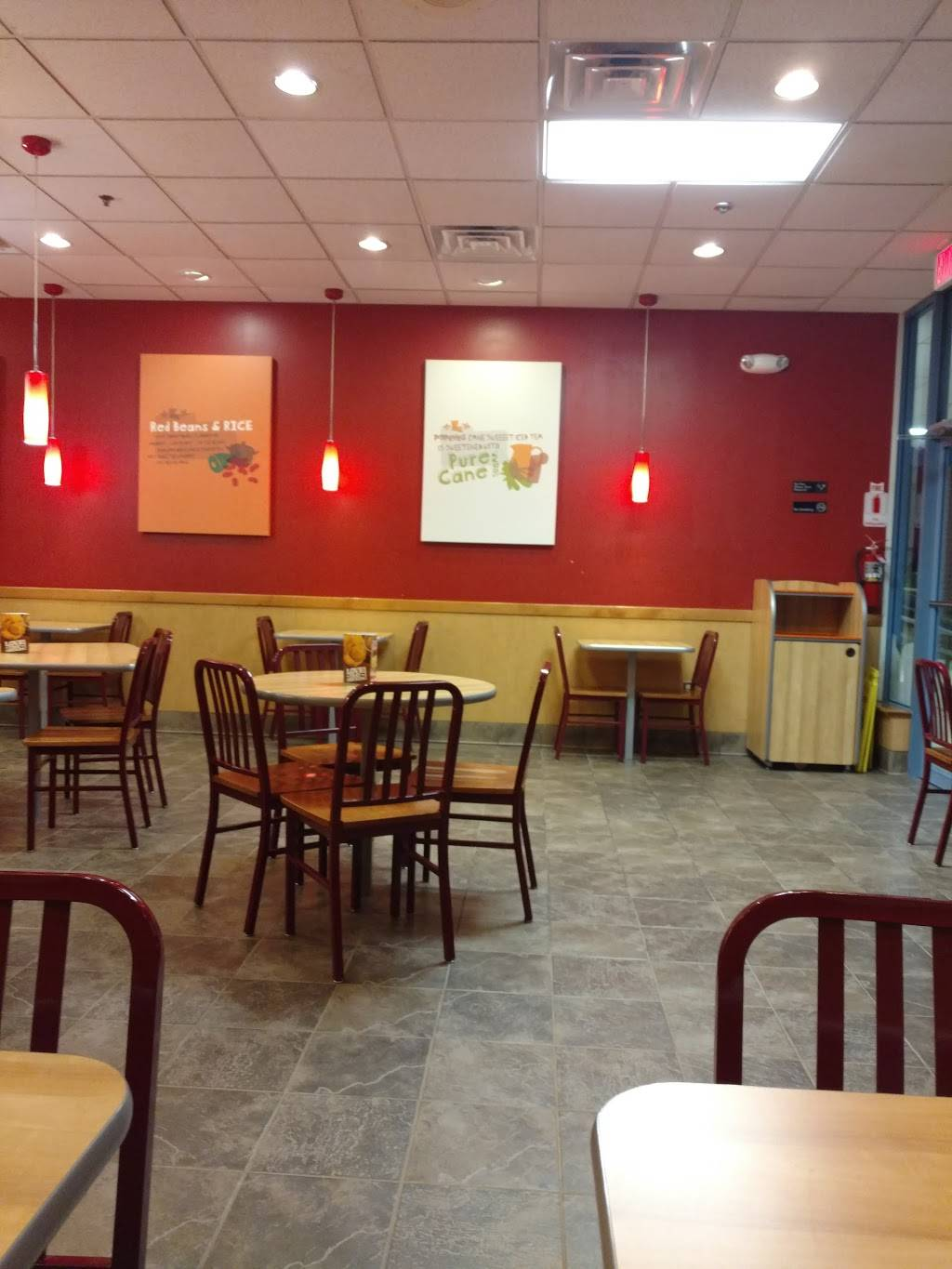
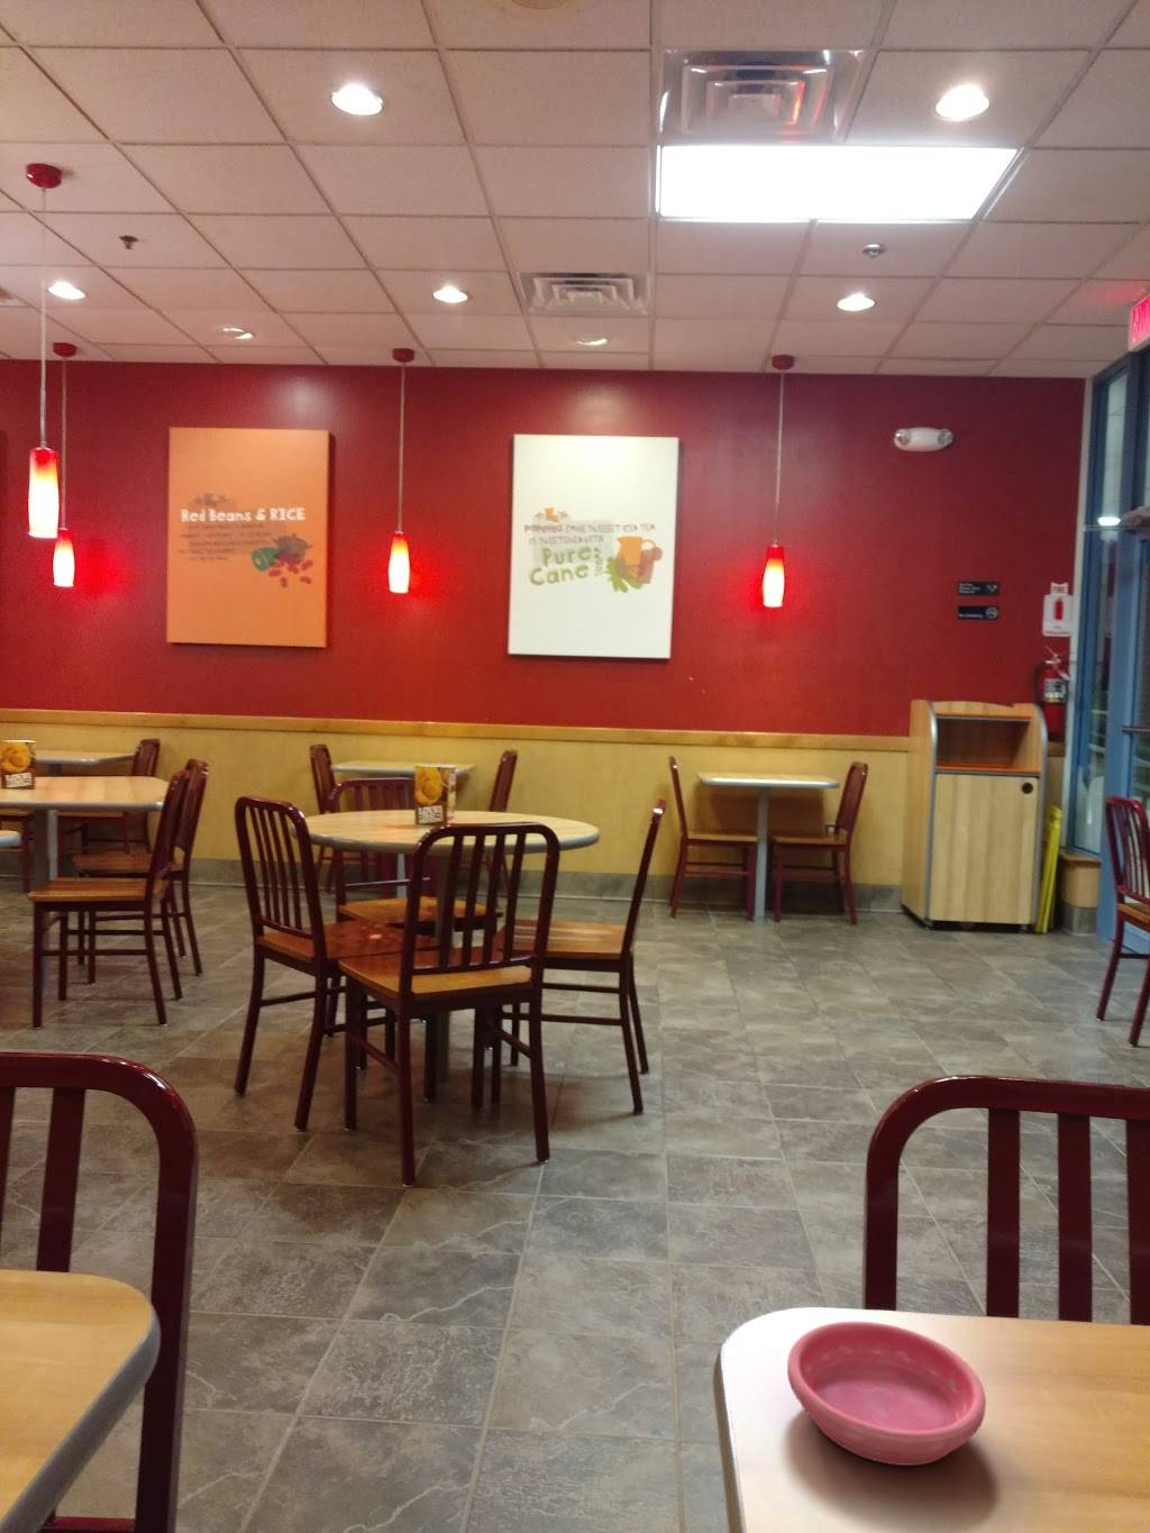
+ saucer (883, 1395)
